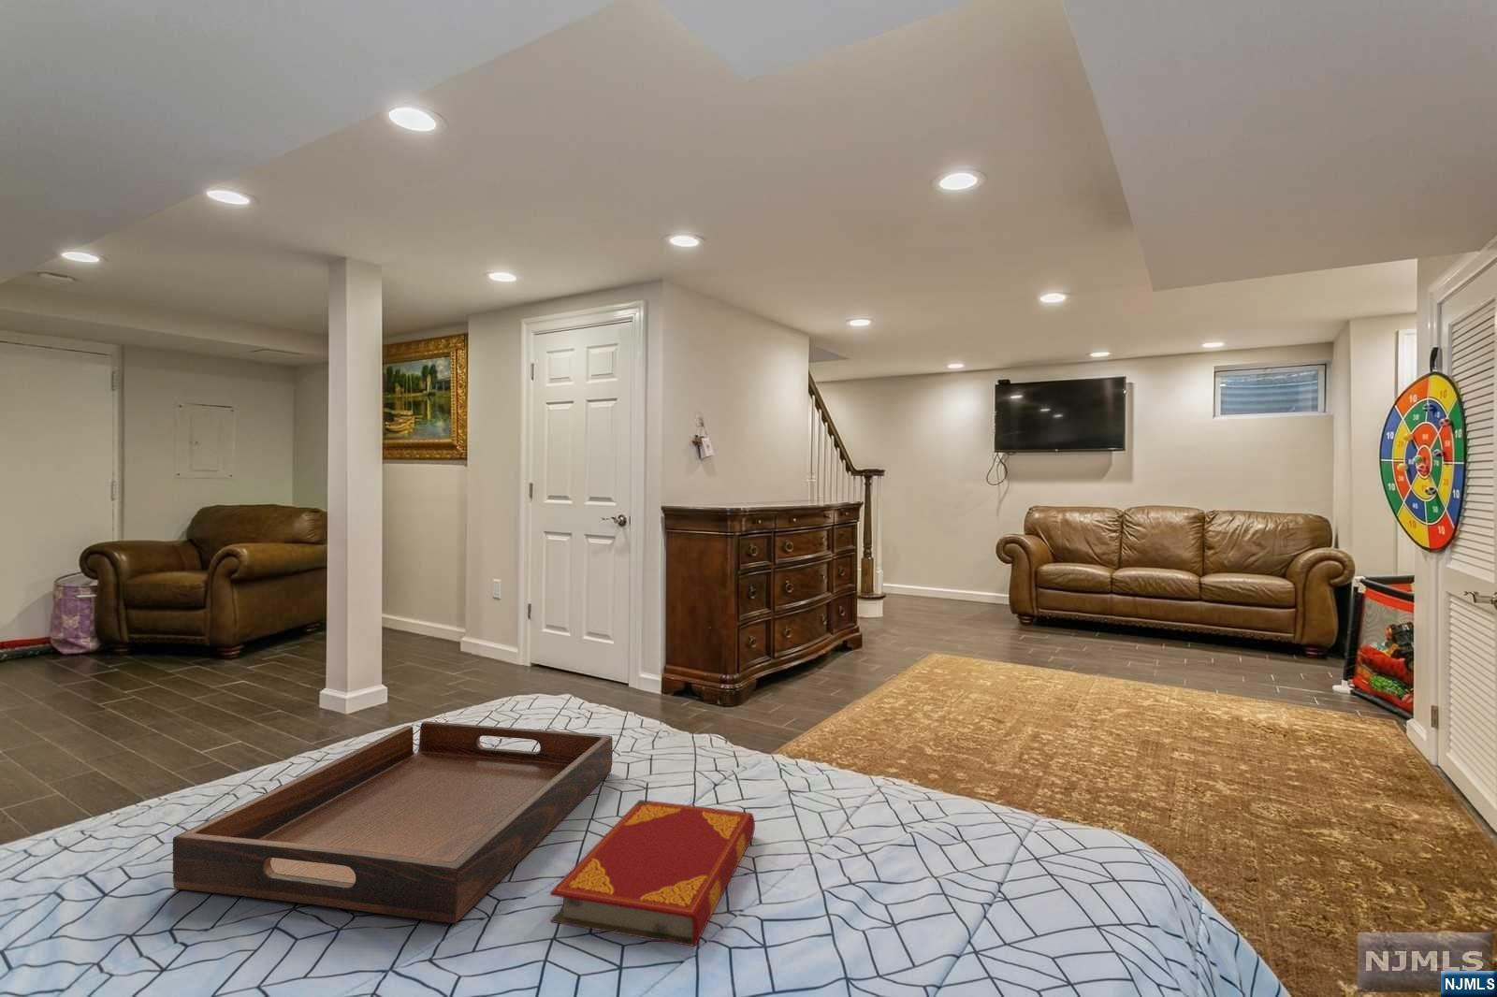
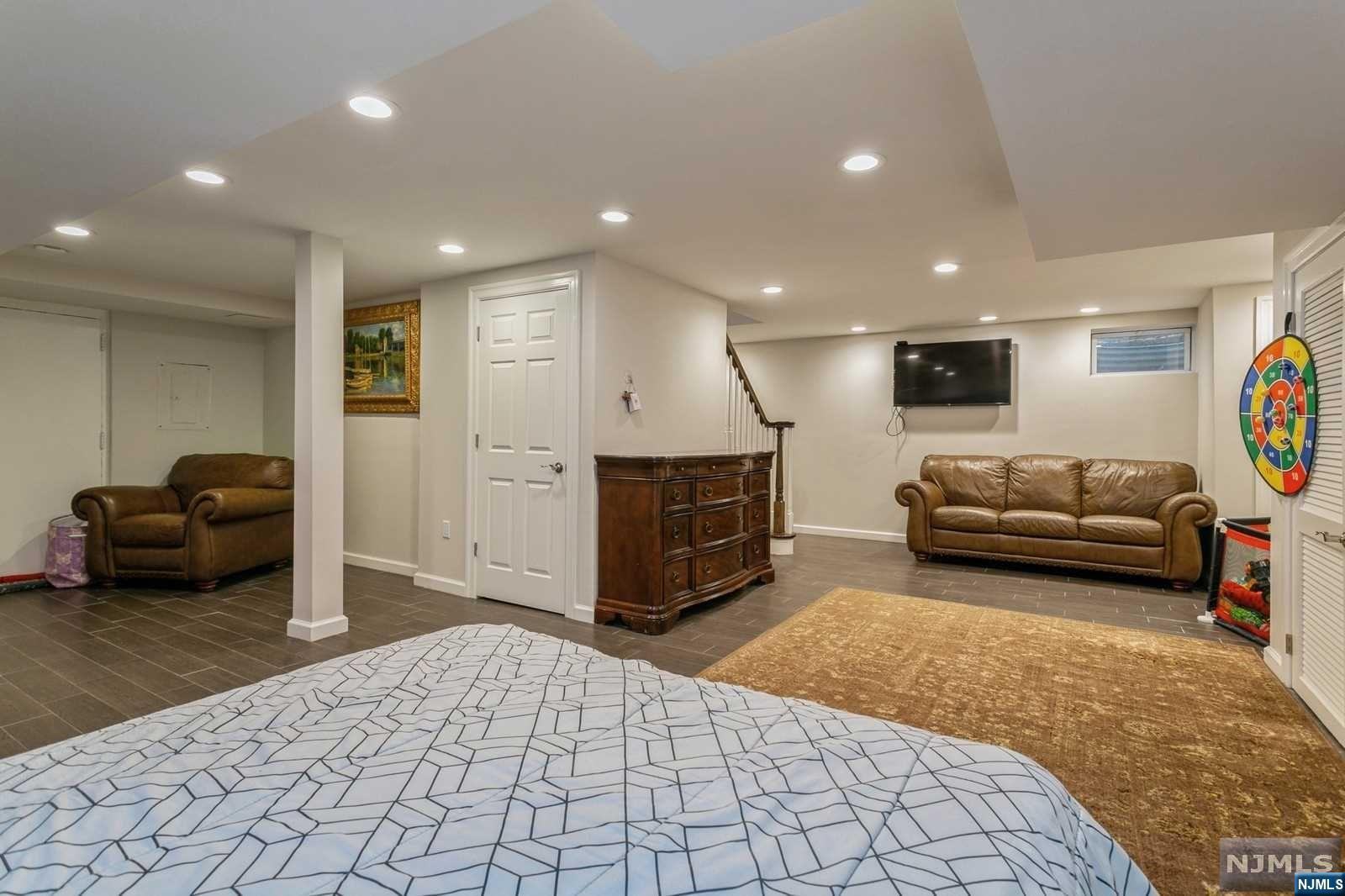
- serving tray (432, 797)
- hardback book (663, 861)
